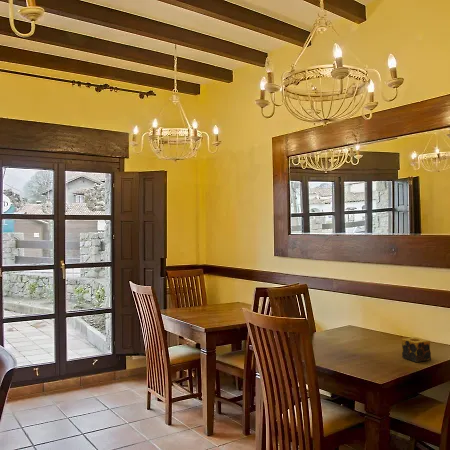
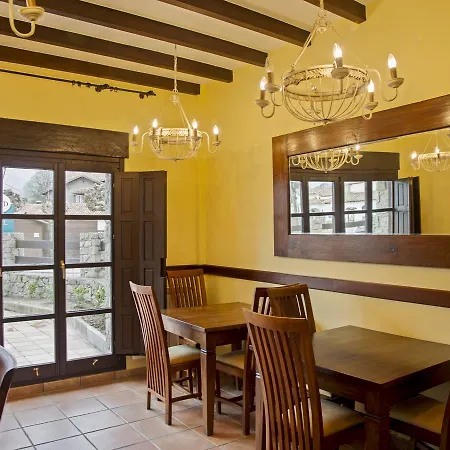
- candle (416, 349)
